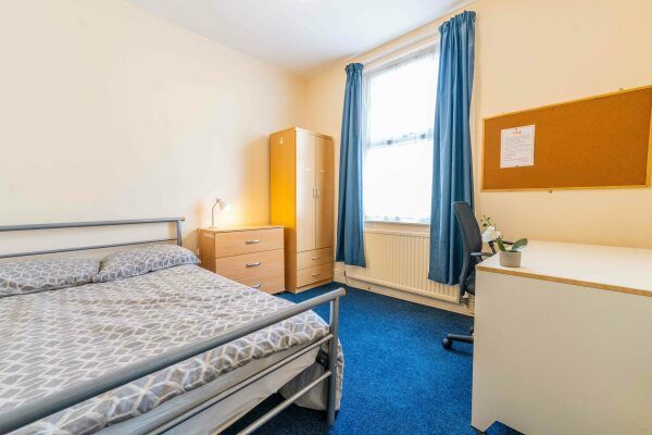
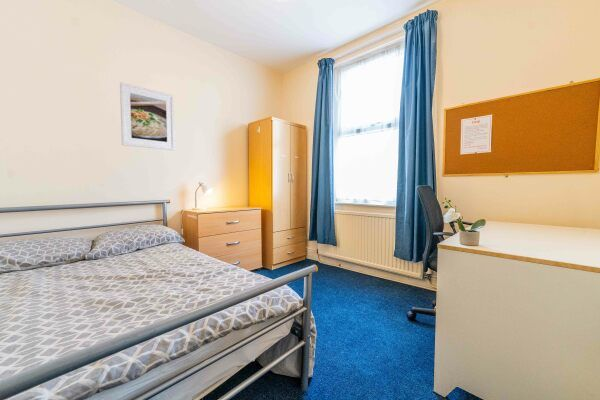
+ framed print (149, 118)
